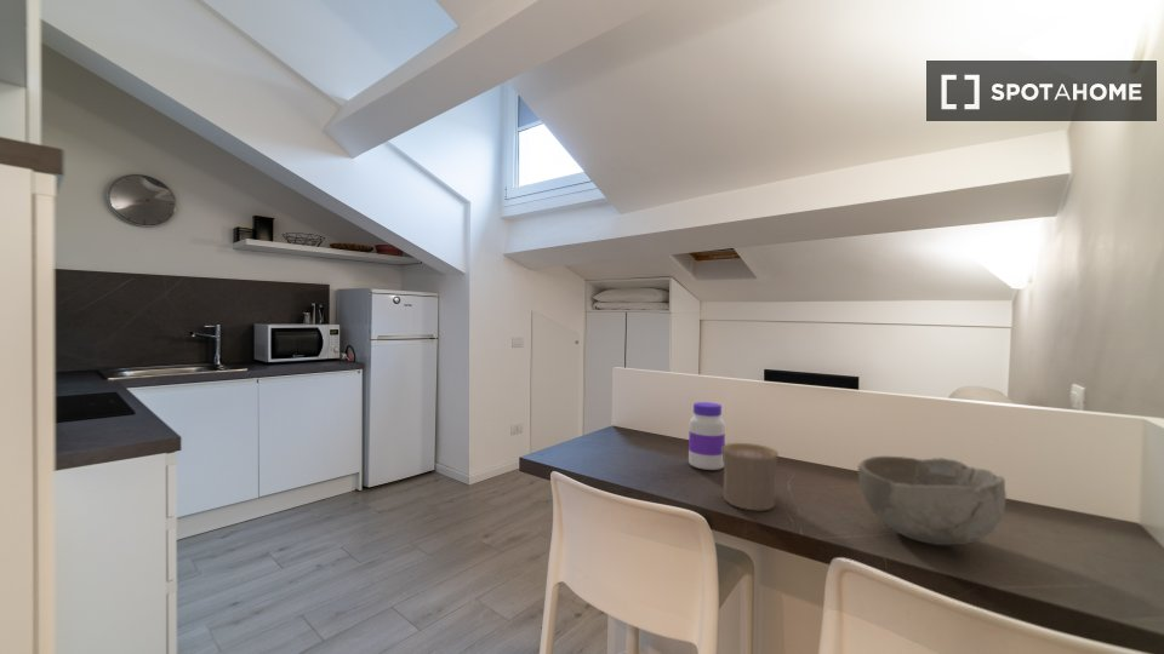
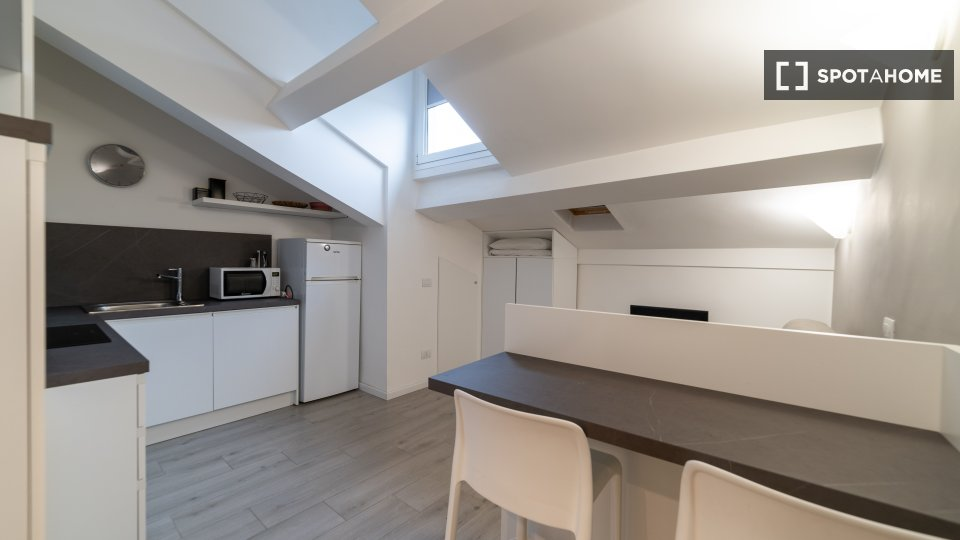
- jar (706, 434)
- cup (748, 475)
- bowl (925, 499)
